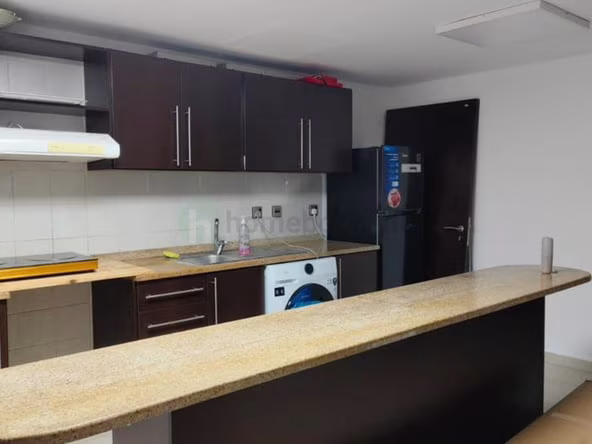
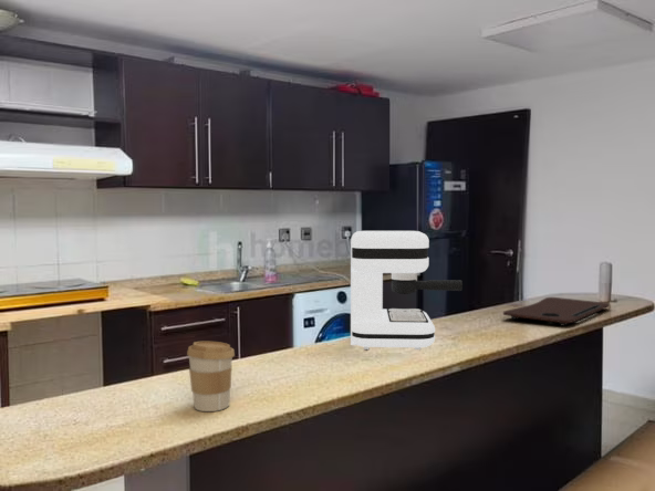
+ coffee cup (211, 374)
+ cutting board (558, 310)
+ coffee maker (392, 286)
